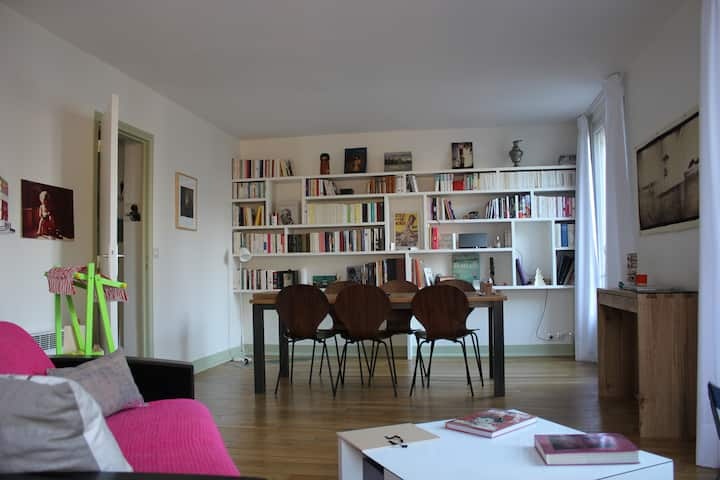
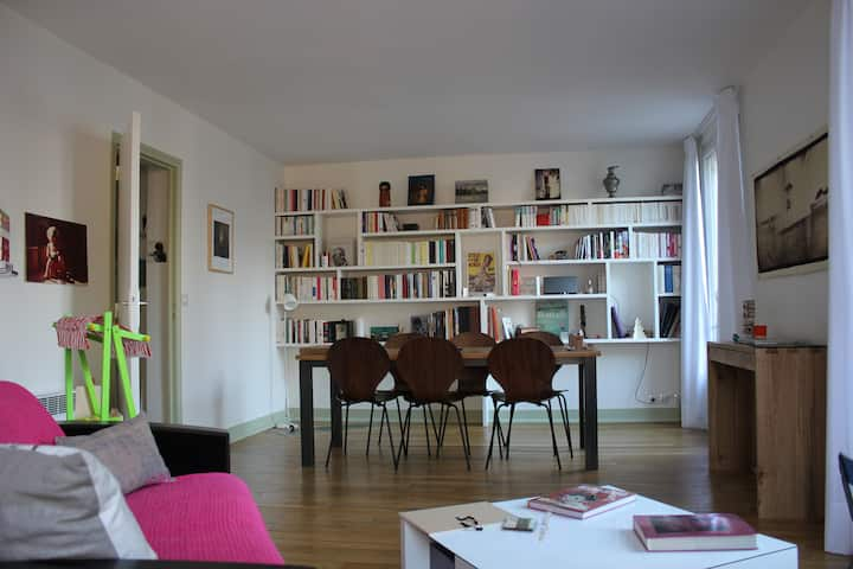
+ magazine (526, 524)
